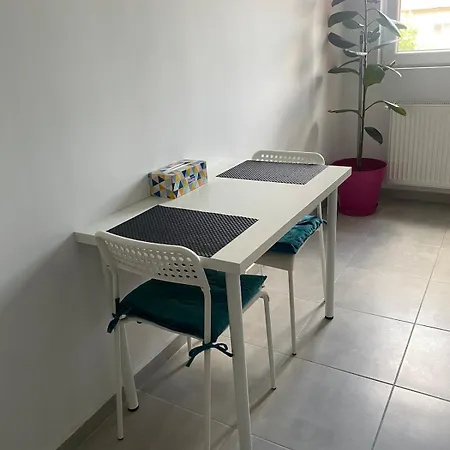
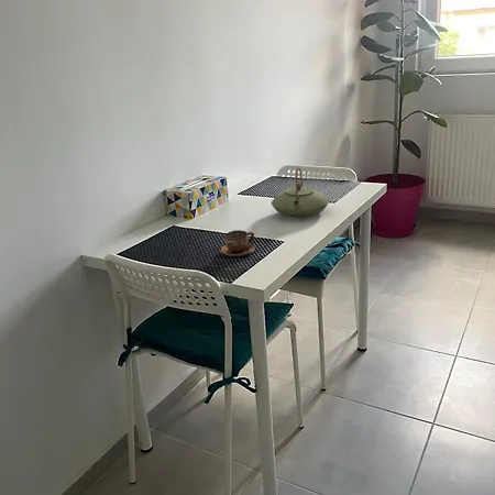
+ cup (238, 242)
+ teapot (298, 190)
